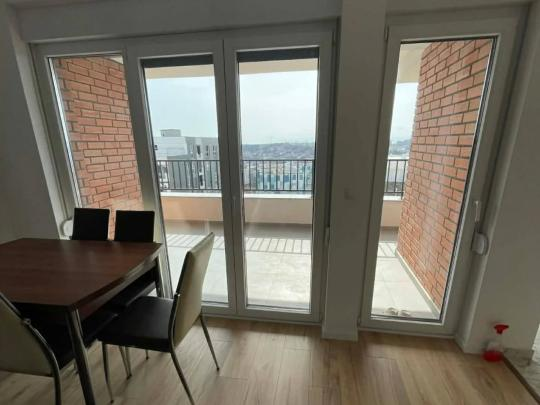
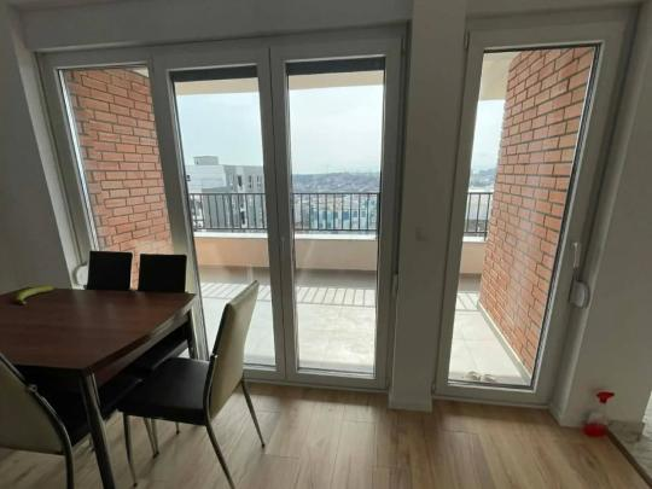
+ banana (34, 292)
